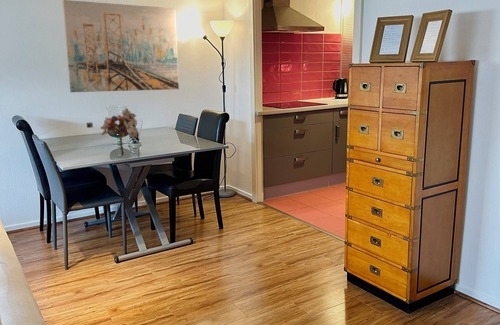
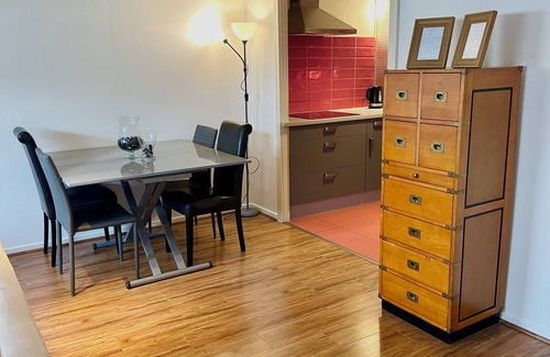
- wall art (125, 48)
- flower bouquet (113, 131)
